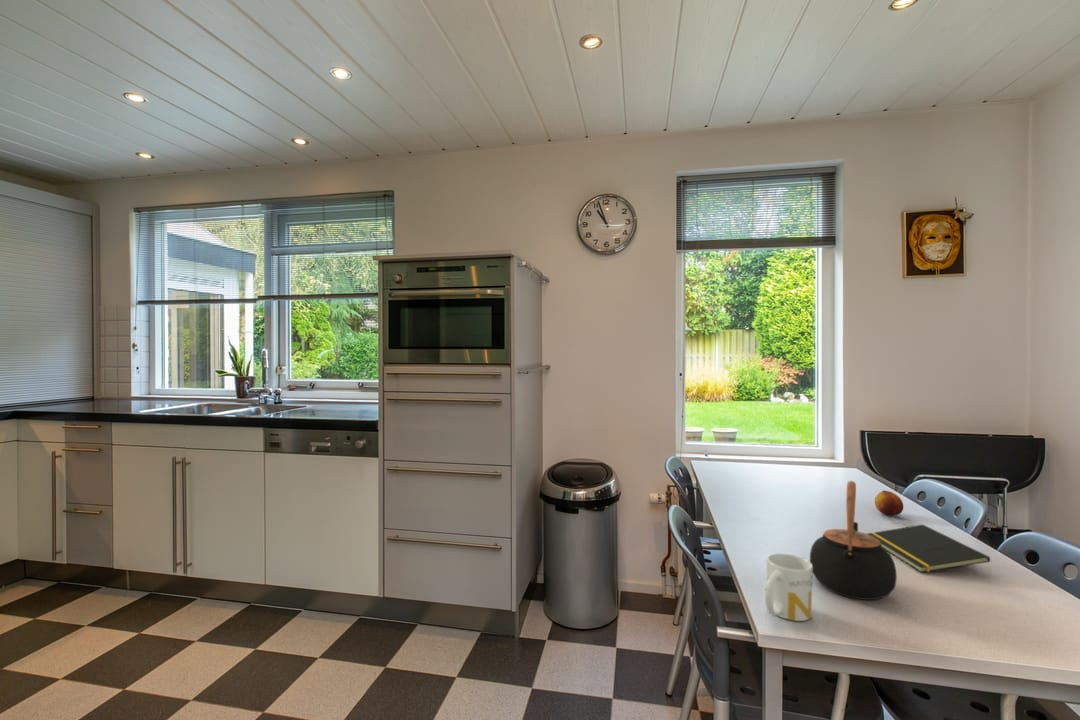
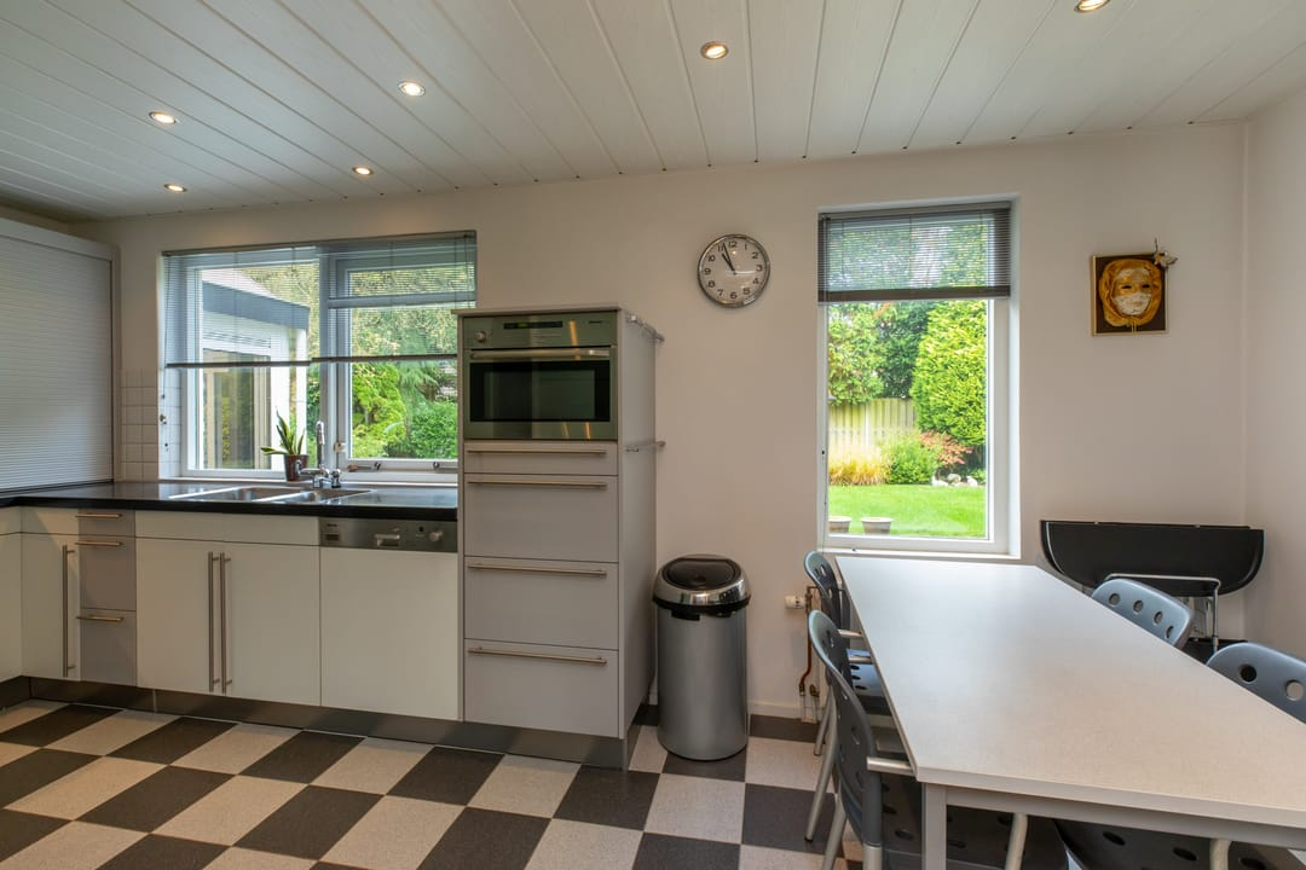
- mug (788, 589)
- teapot (851, 531)
- notepad (922, 546)
- fruit (888, 502)
